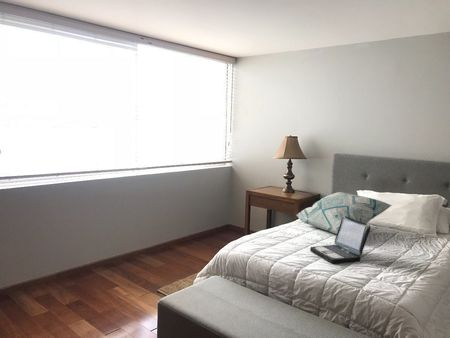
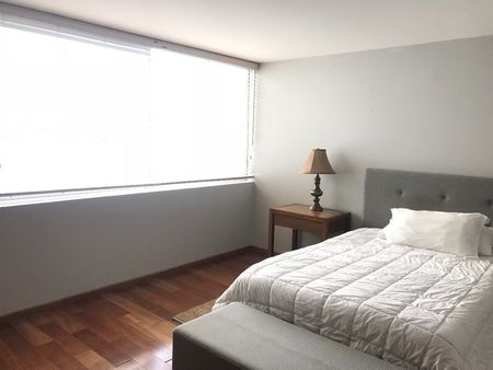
- laptop (339, 238)
- decorative pillow (342, 212)
